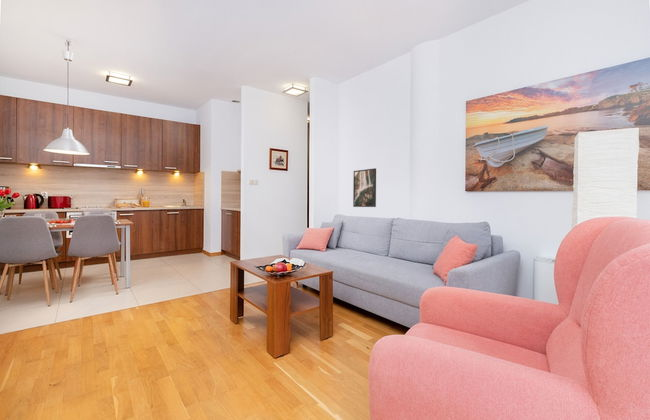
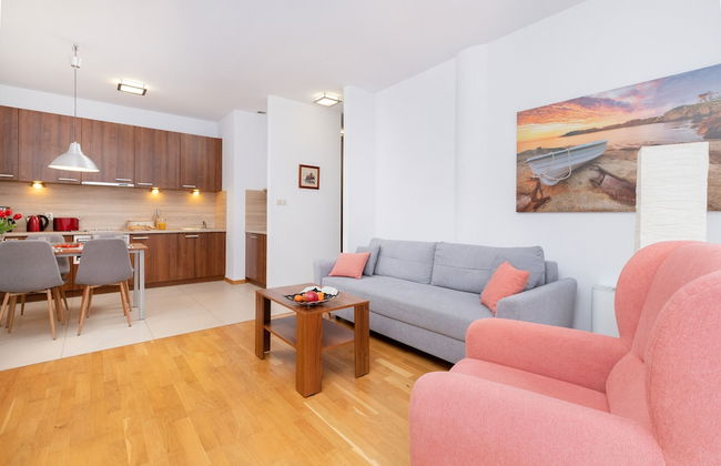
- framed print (364, 188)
